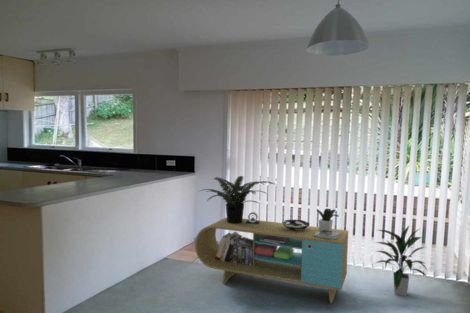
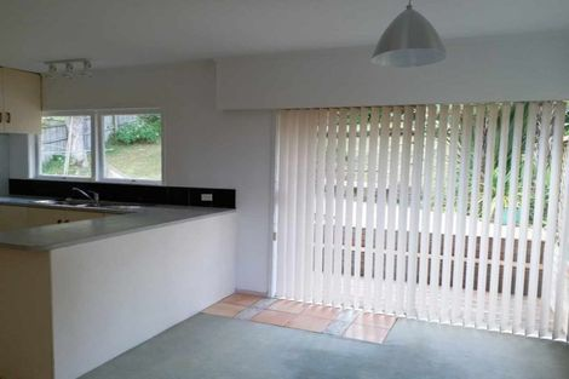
- indoor plant (400, 259)
- media console (266, 231)
